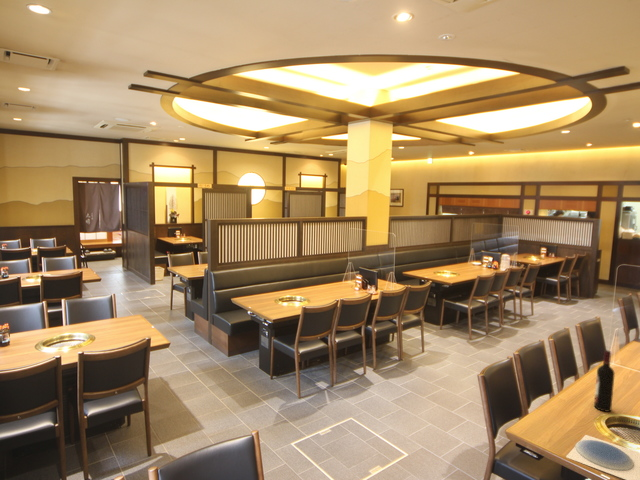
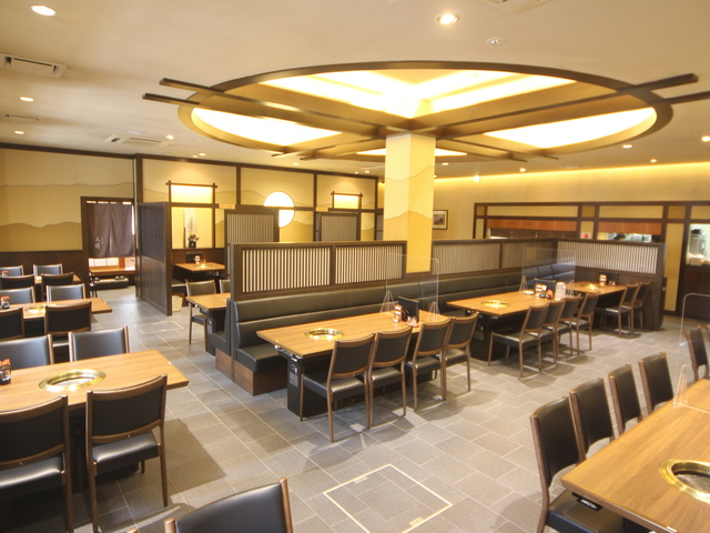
- wine bottle (605, 379)
- bowl (603, 452)
